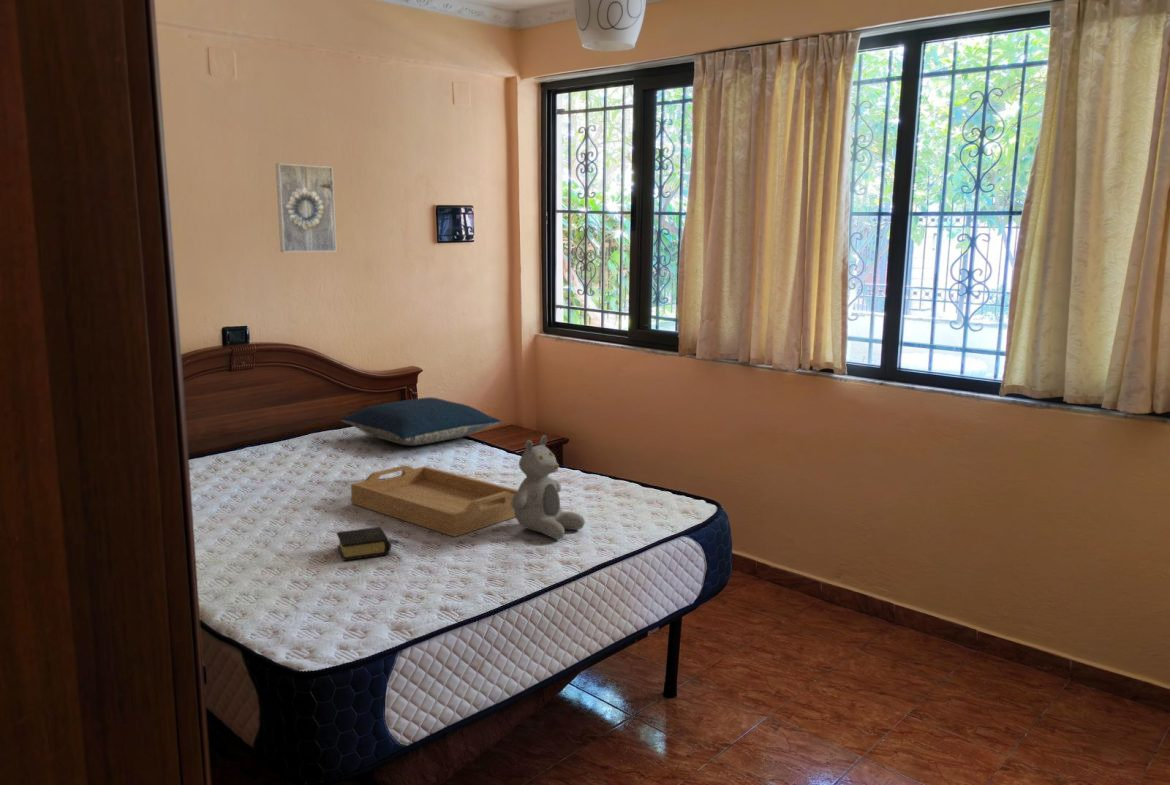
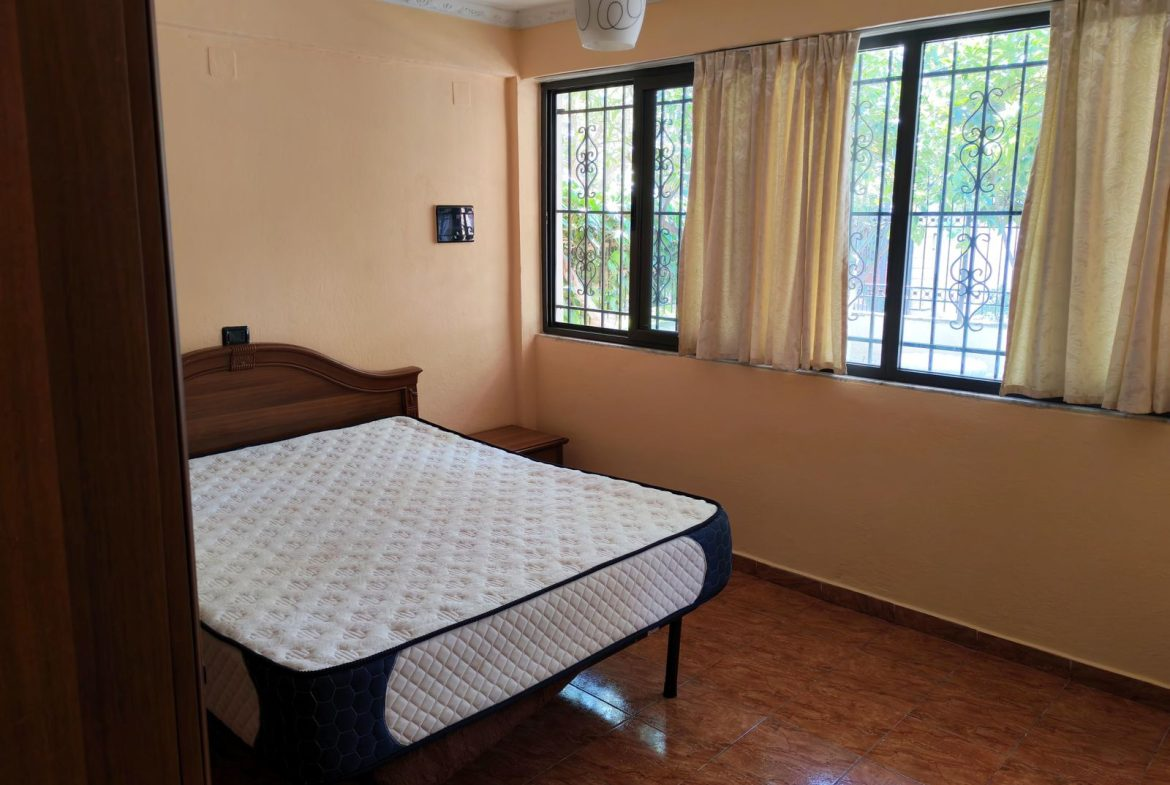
- pillow (421, 420)
- teddy bear (548, 485)
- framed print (306, 208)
- book (364, 543)
- serving tray (438, 495)
